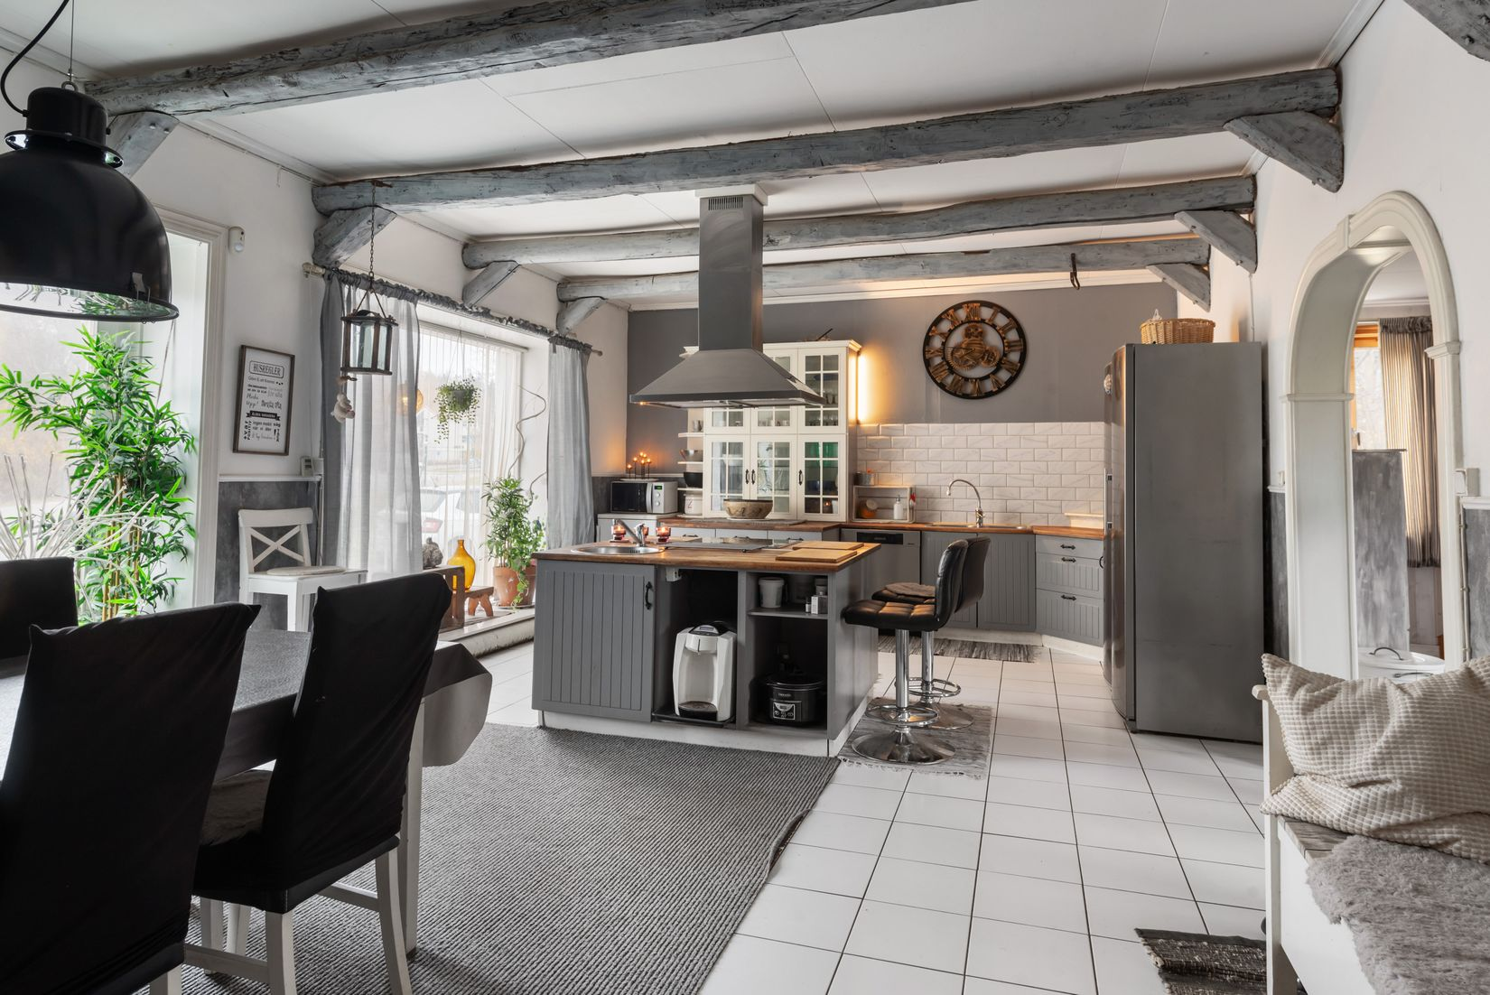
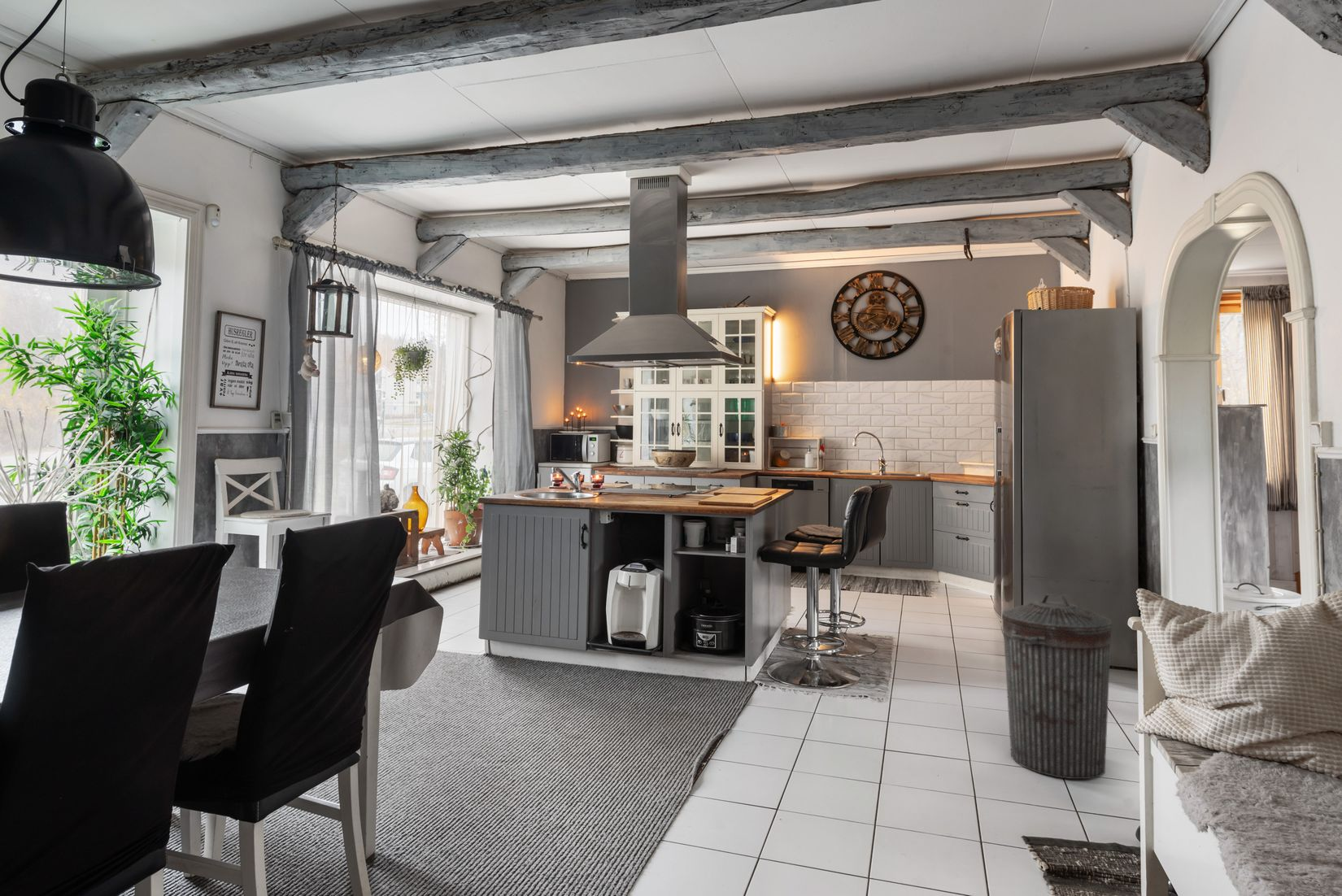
+ trash can (1056, 678)
